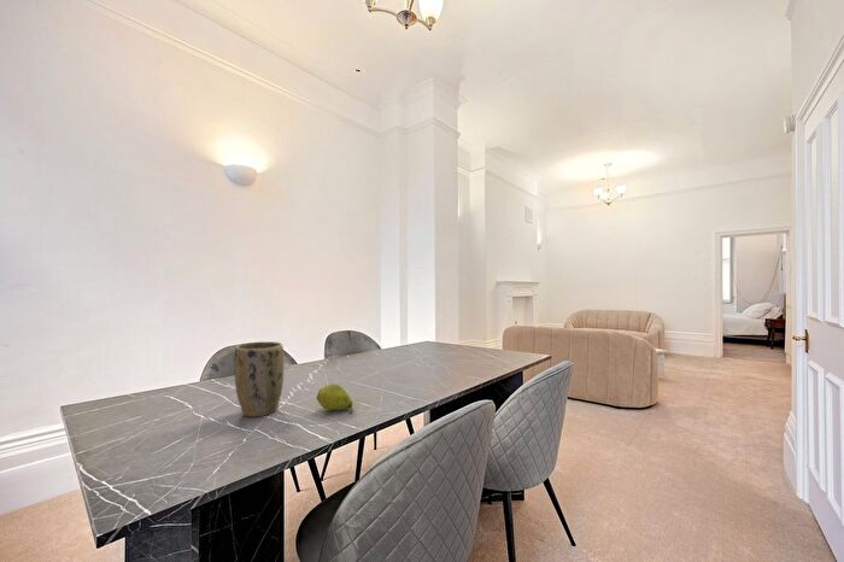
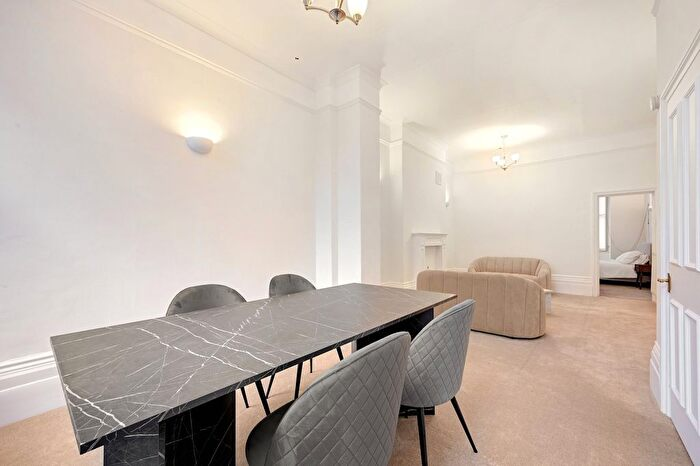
- fruit (336, 397)
- plant pot (259, 377)
